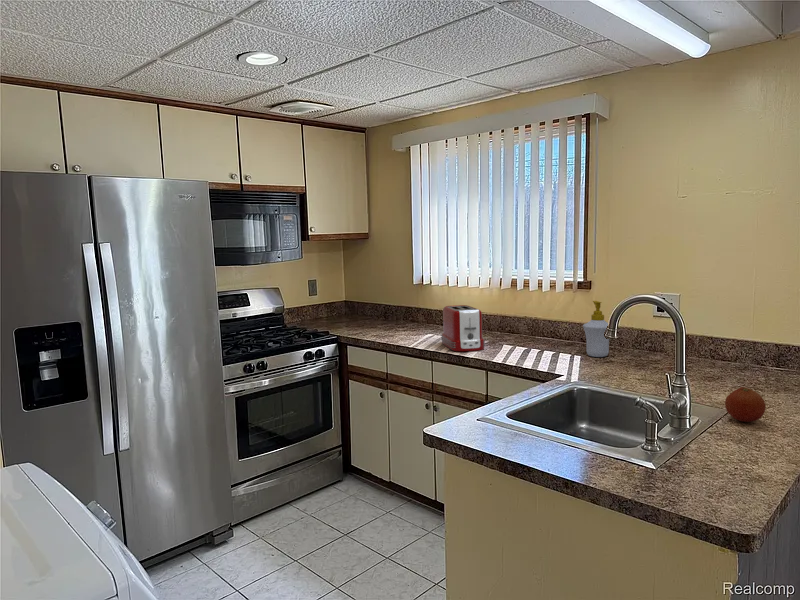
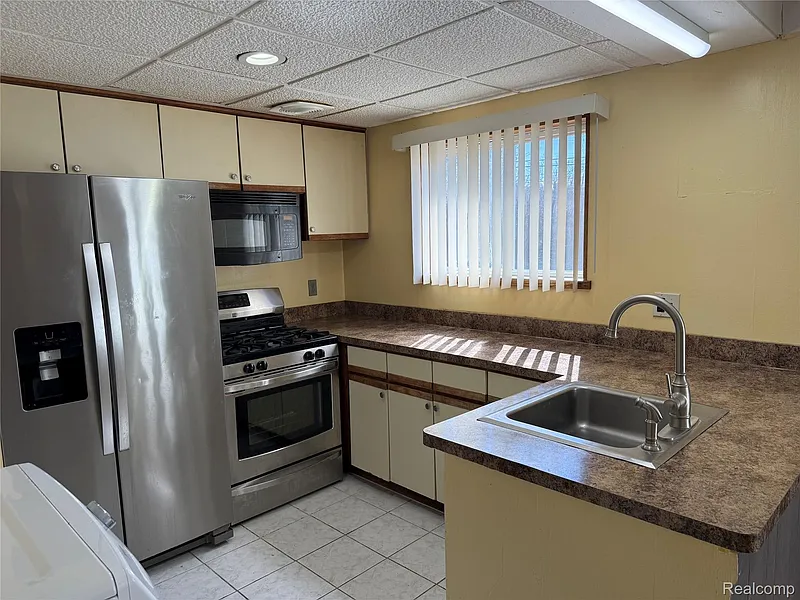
- soap bottle (597, 328)
- toaster (462, 326)
- fruit (745, 404)
